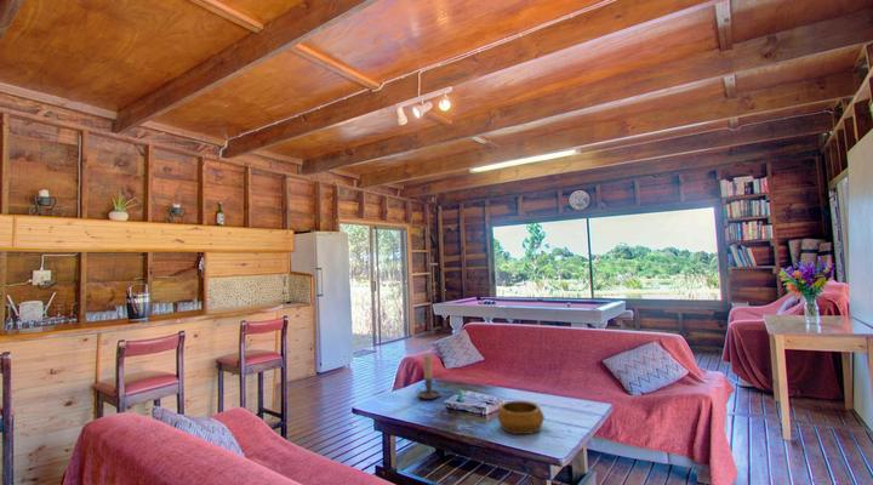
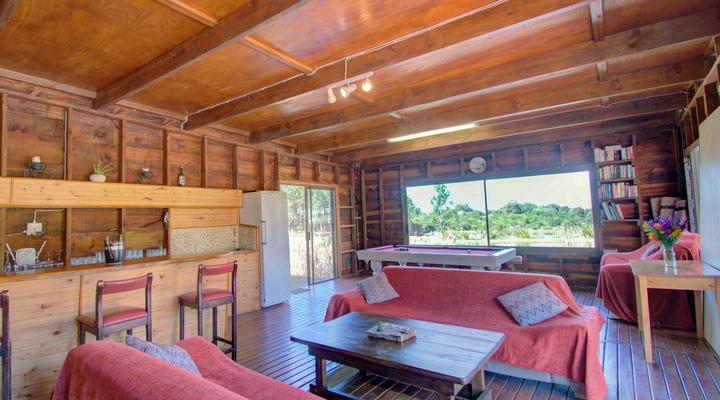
- decorative bowl (520, 416)
- candle holder (426, 375)
